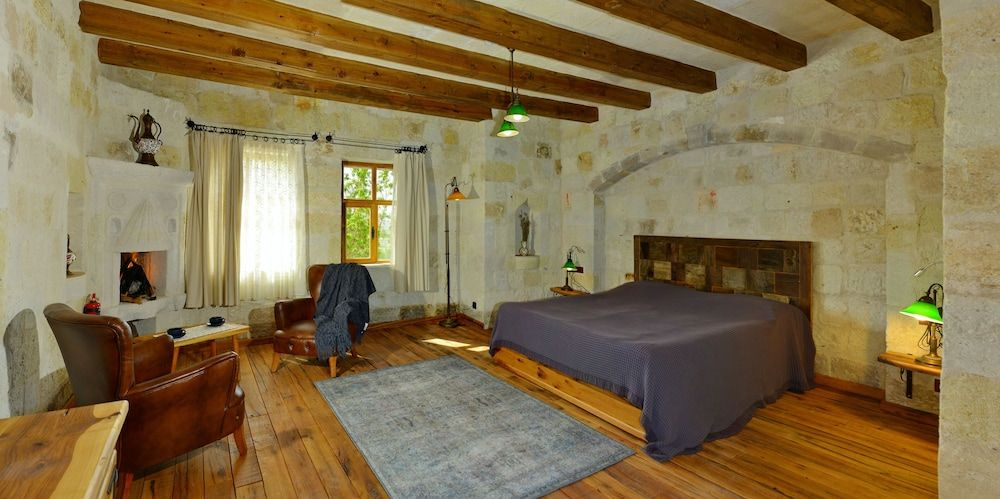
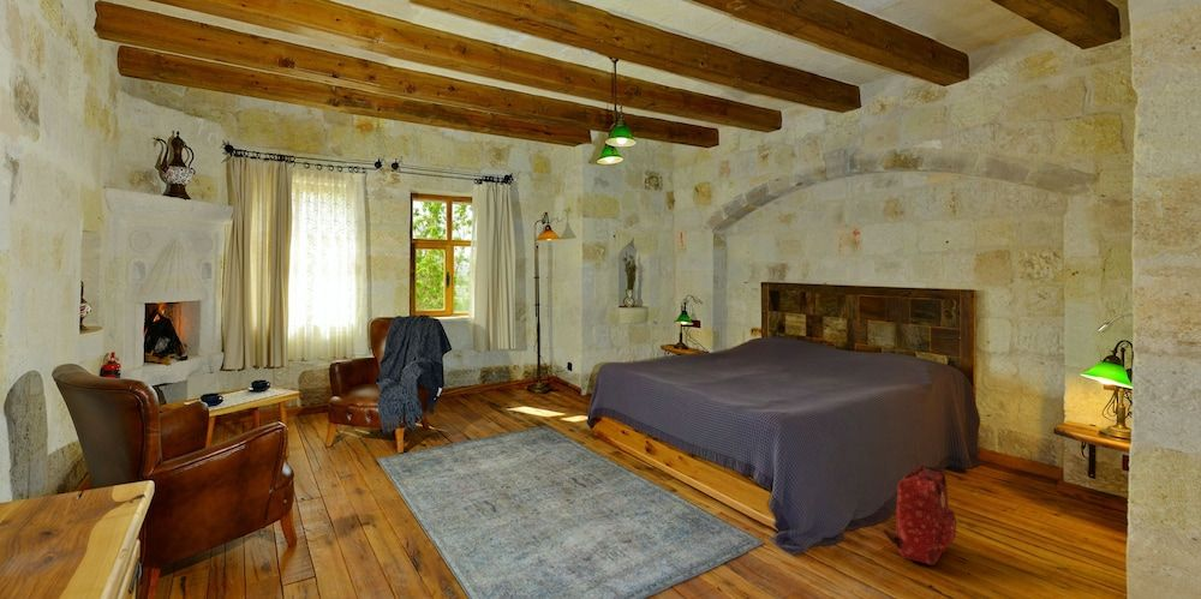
+ backpack (915, 507)
